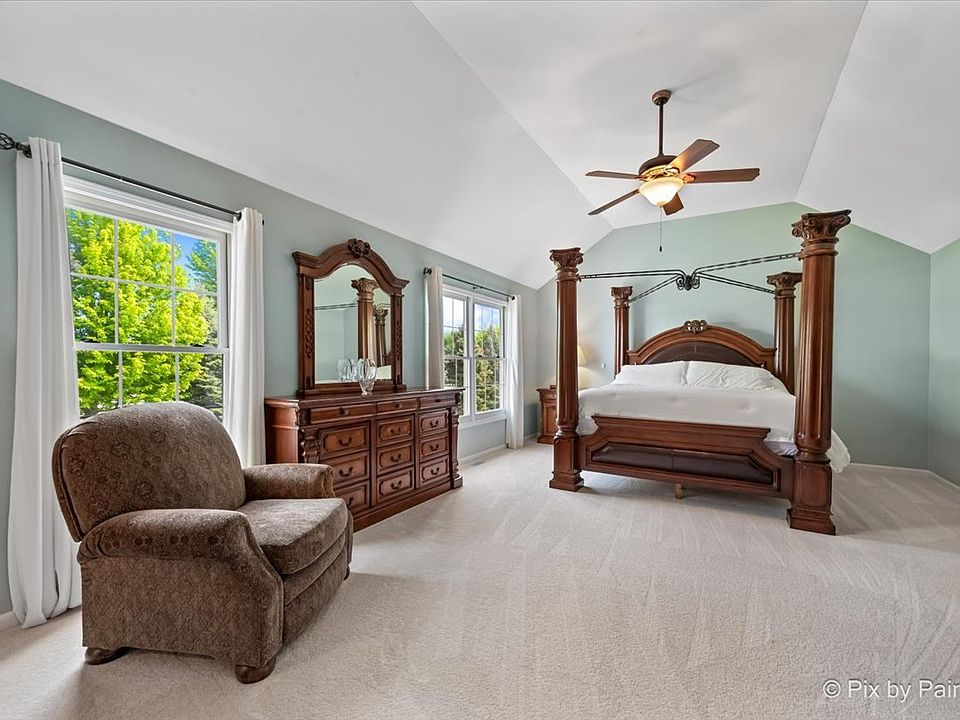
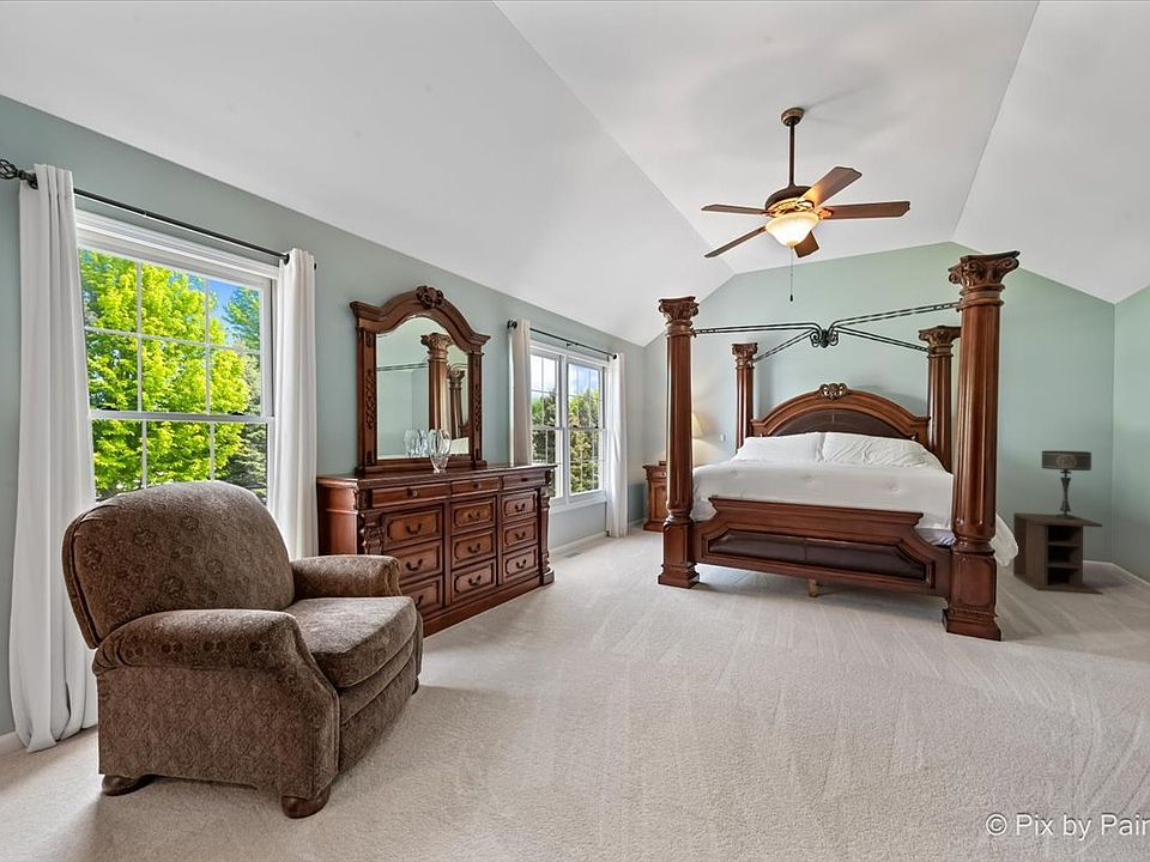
+ table lamp (1065, 484)
+ nightstand (1054, 551)
